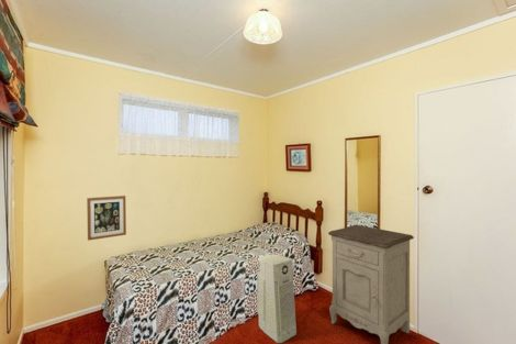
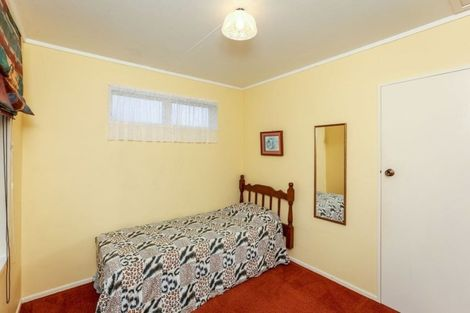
- wall art (106, 217)
- nightstand (367, 281)
- air purifier (274, 293)
